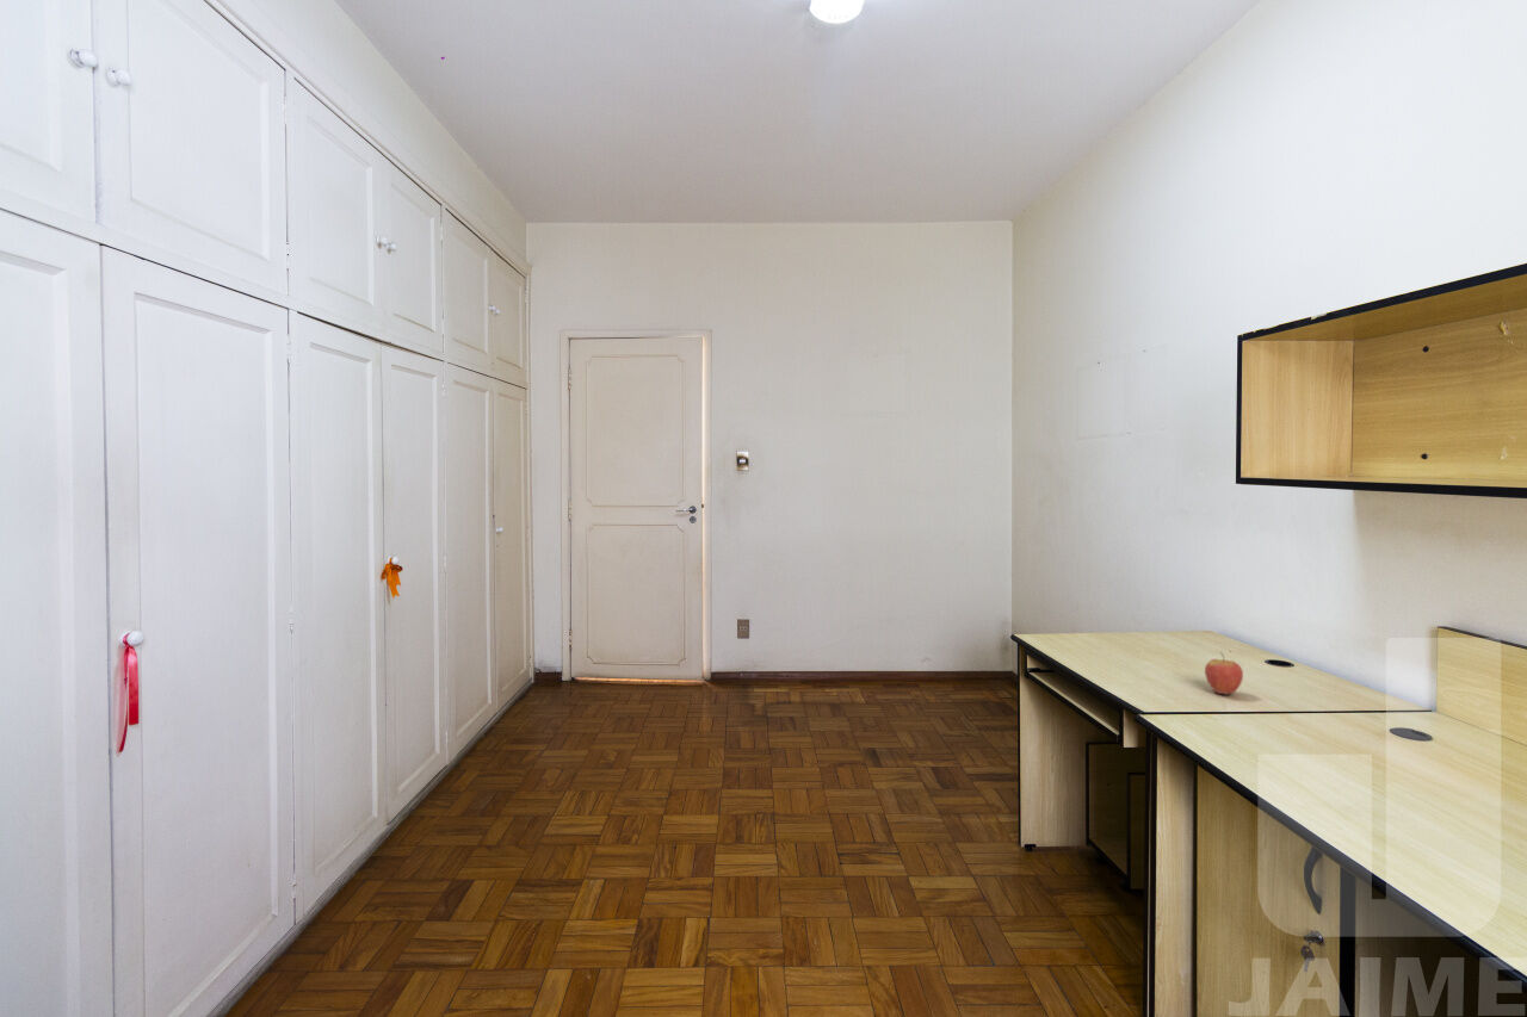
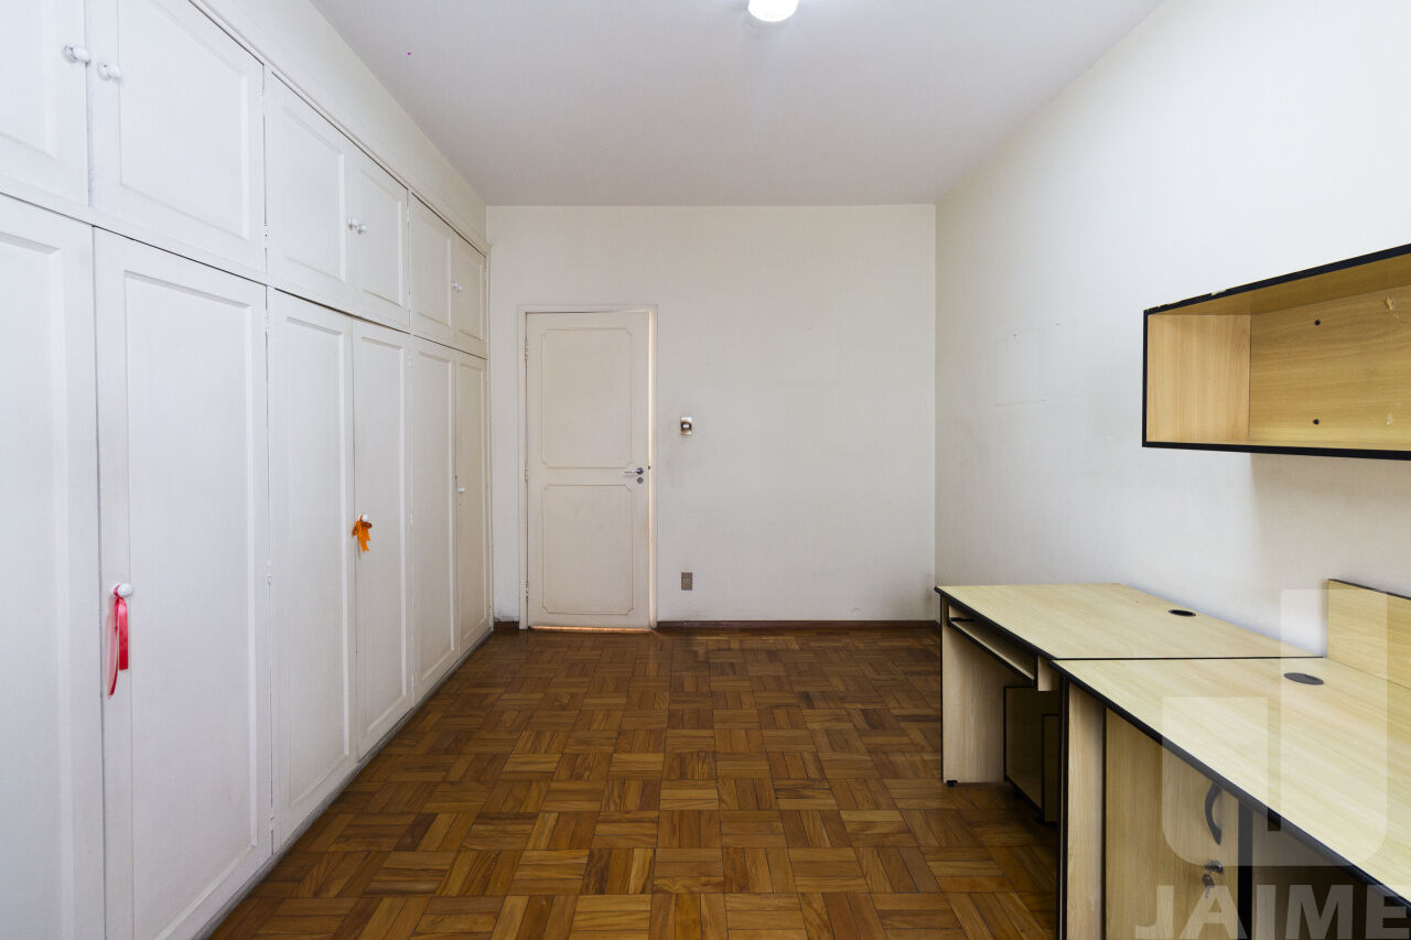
- fruit (1223, 672)
